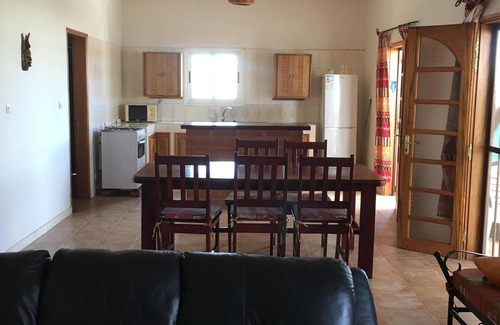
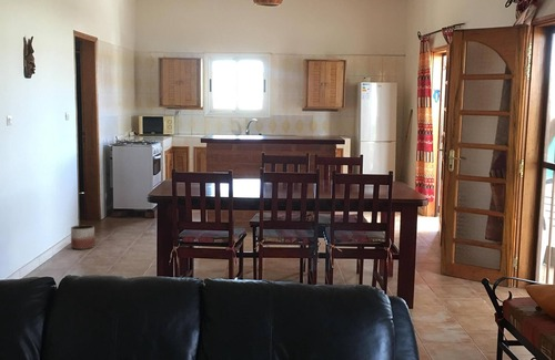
+ planter (82, 237)
